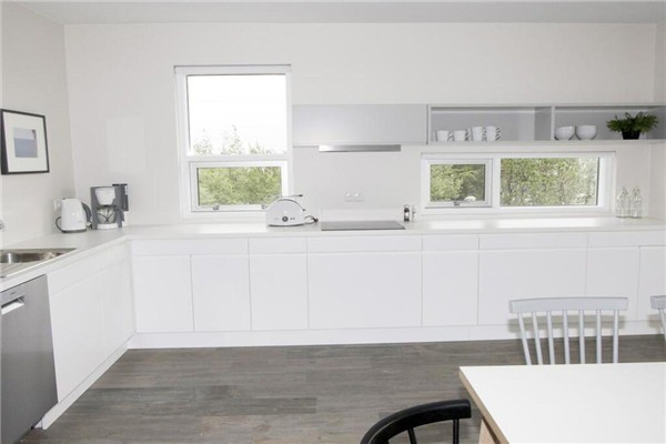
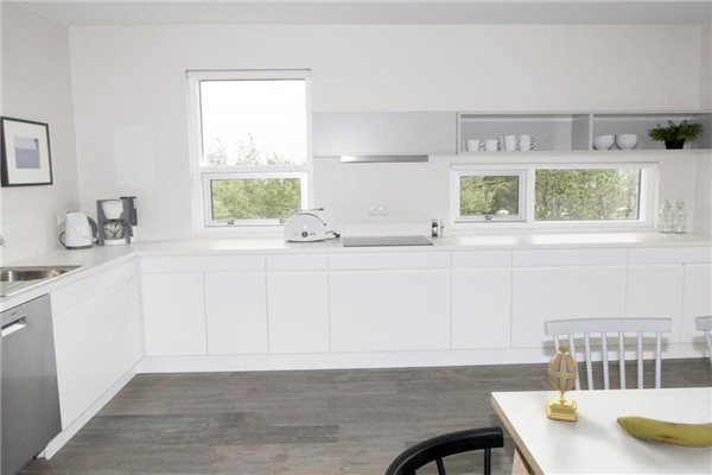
+ decorative egg (561, 378)
+ fruit (670, 422)
